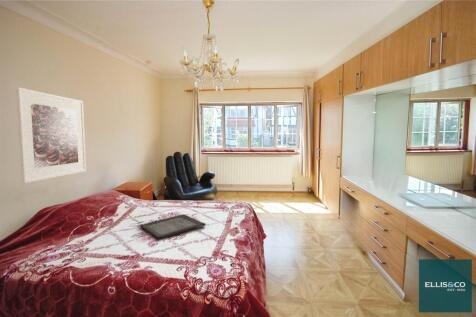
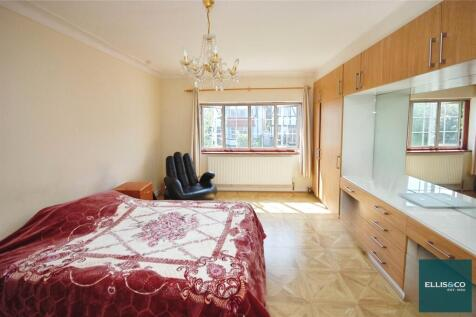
- serving tray (172, 224)
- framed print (56, 136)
